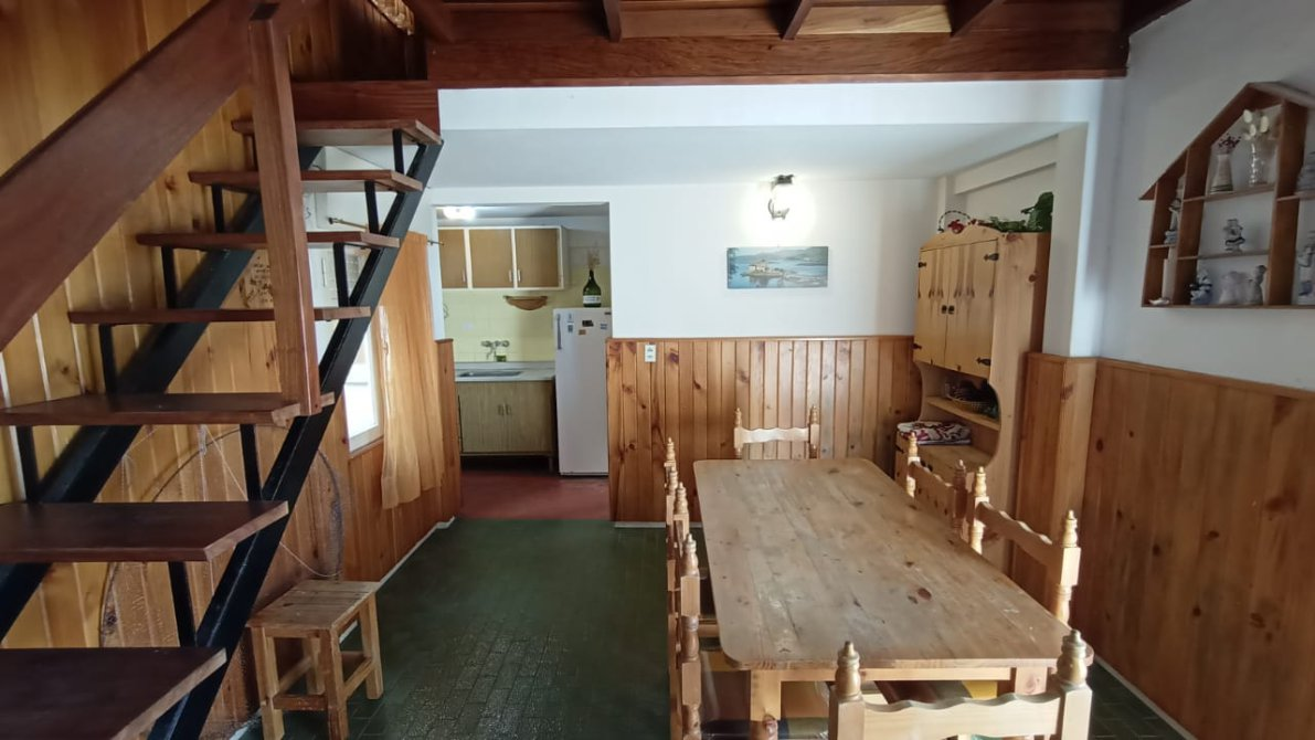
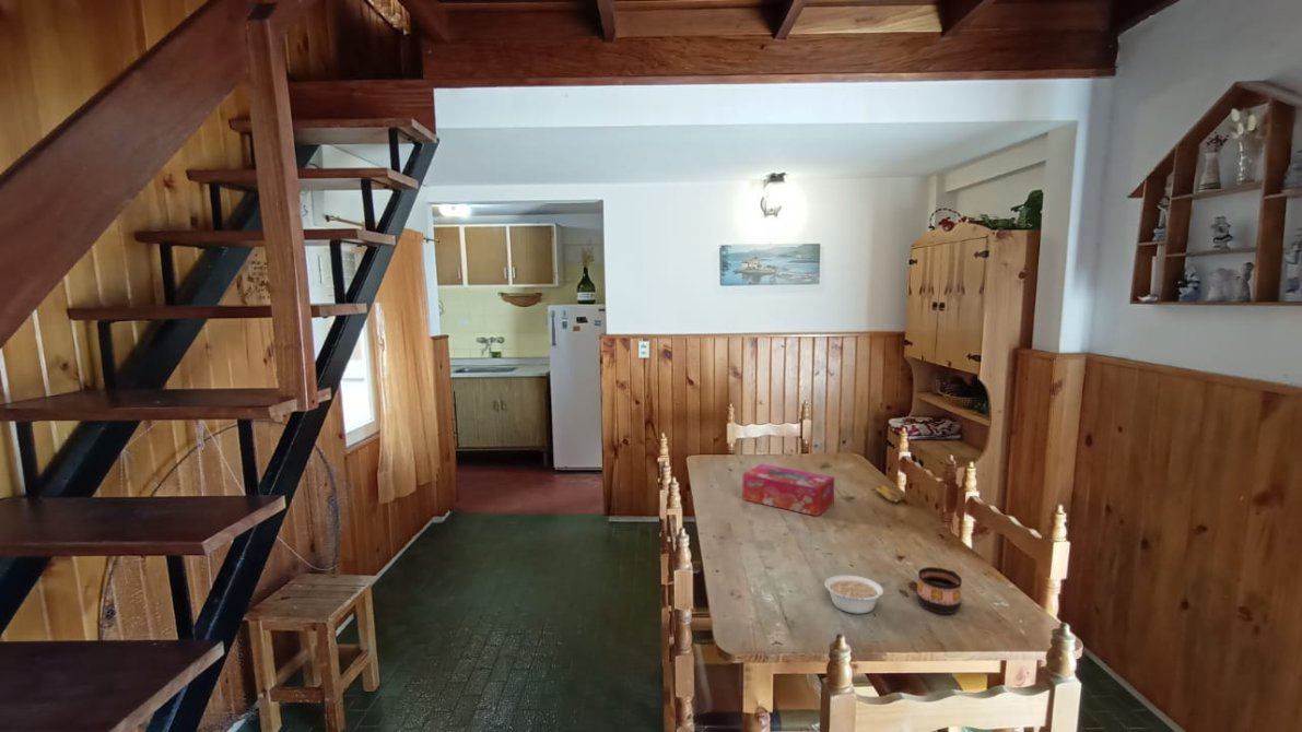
+ tissue box (787, 487)
+ legume (855, 593)
+ cup (941, 590)
+ banana (887, 491)
